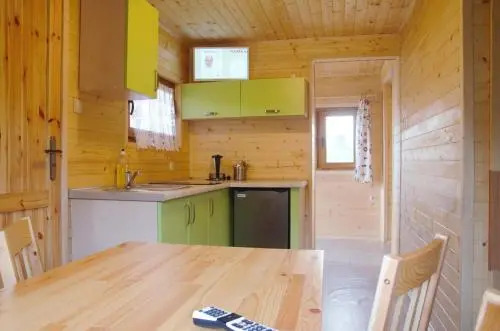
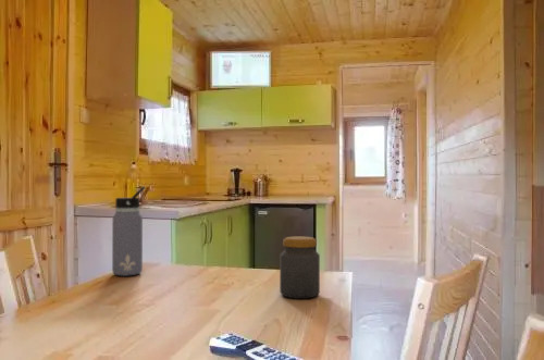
+ jar (299, 265)
+ water bottle (128, 229)
